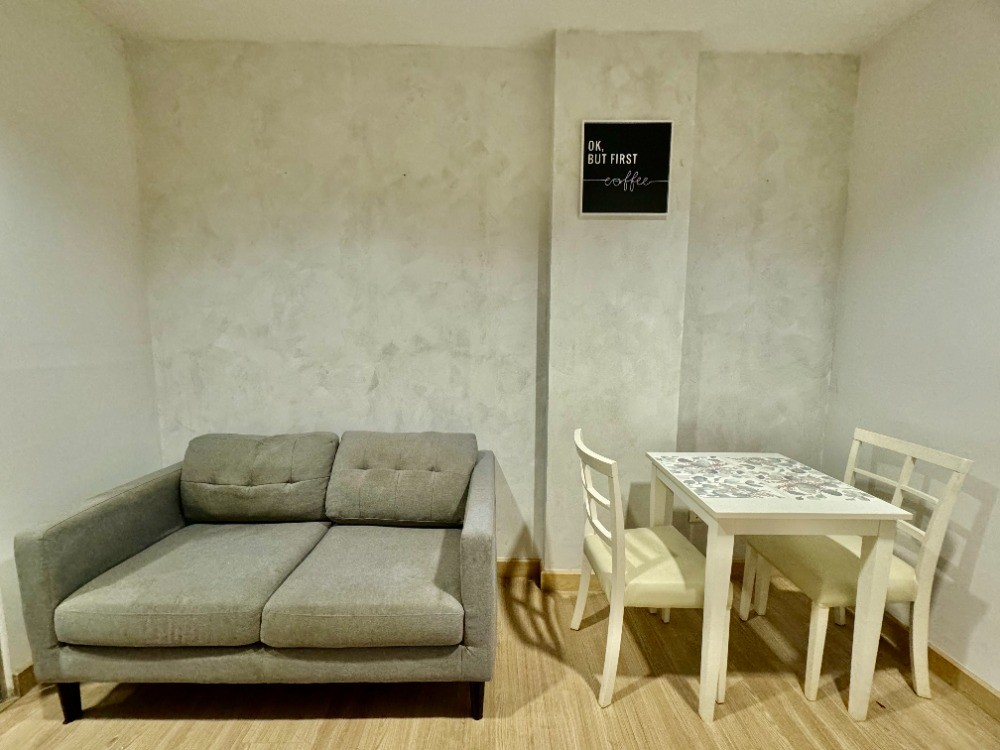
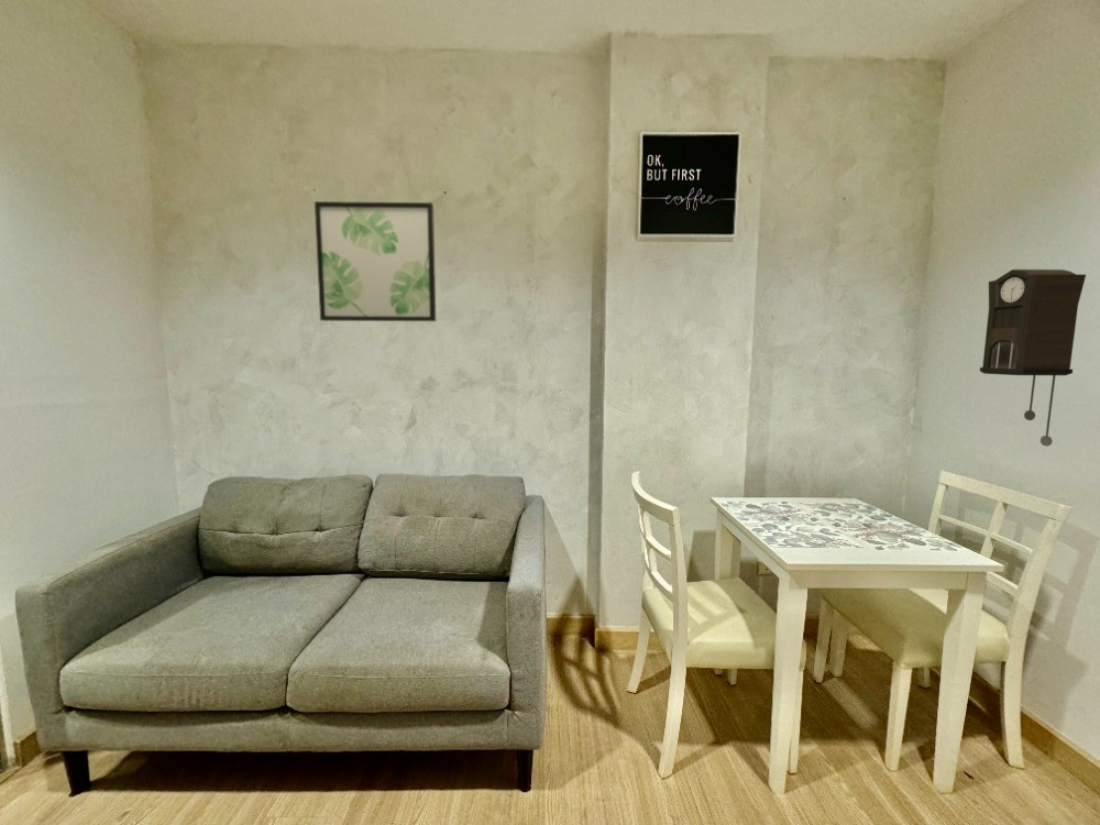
+ pendulum clock (1025, 358)
+ wall art (376, 262)
